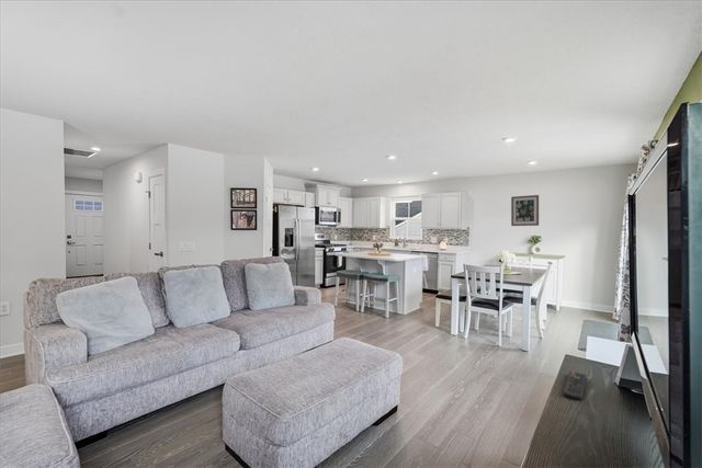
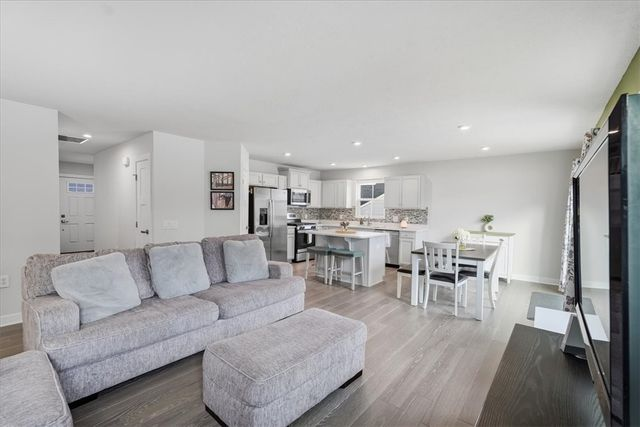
- wall art (524, 210)
- remote control (575, 384)
